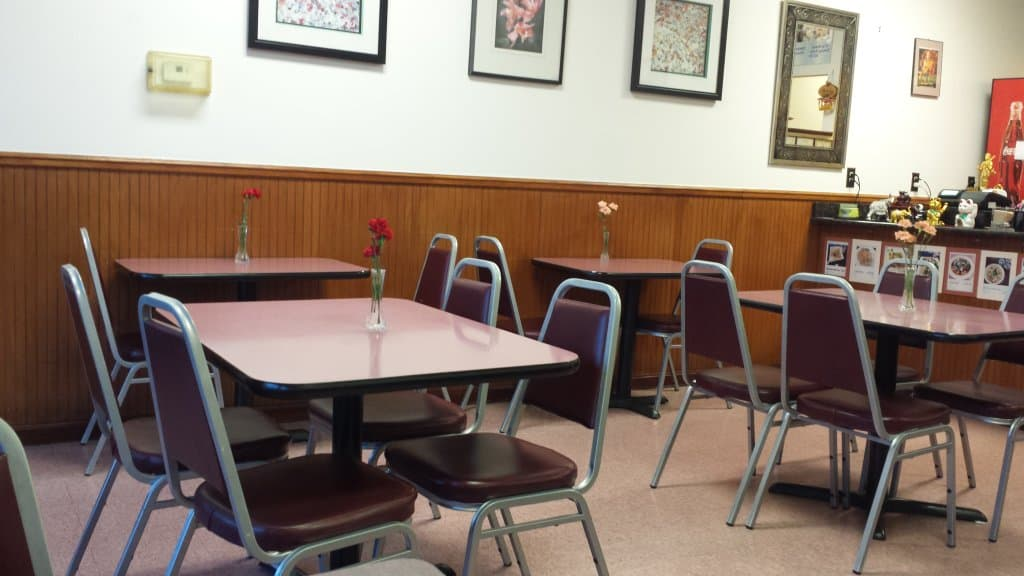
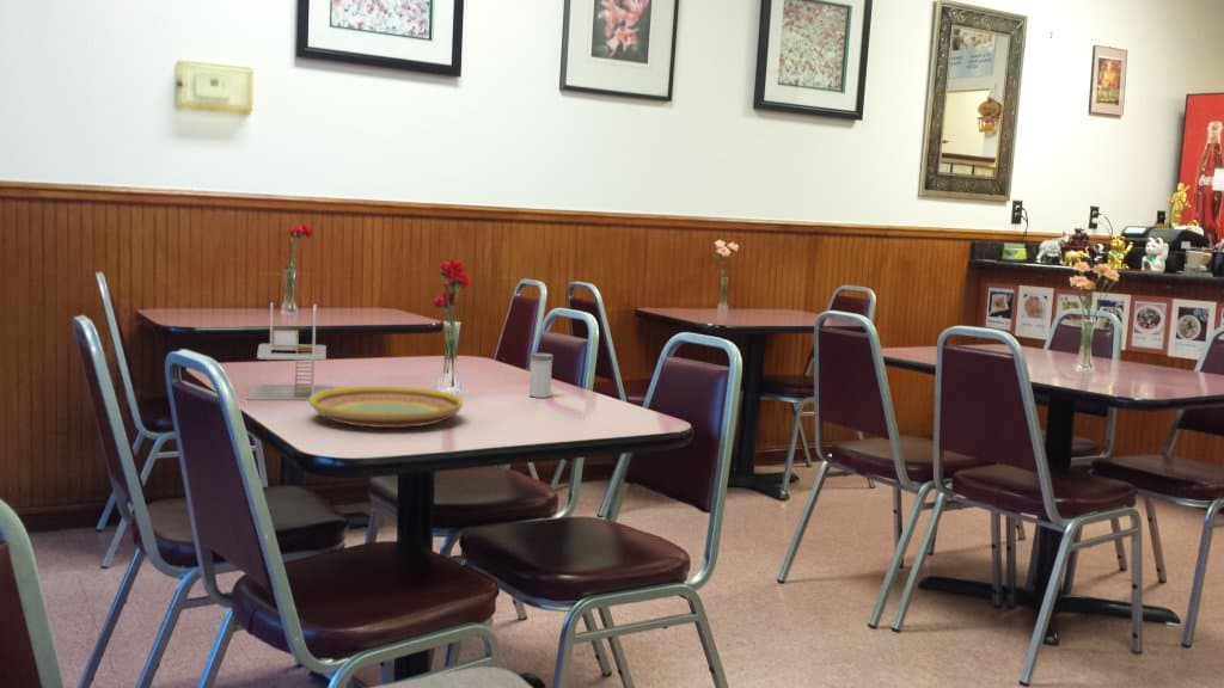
+ napkin holder (292, 349)
+ salt shaker (540, 375)
+ plate (386, 408)
